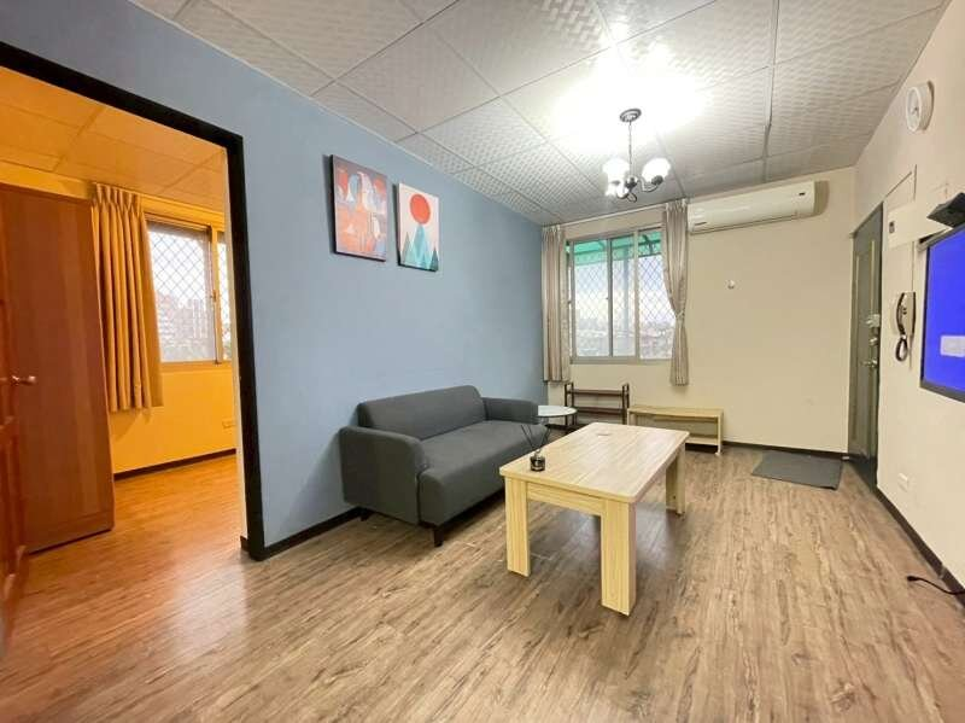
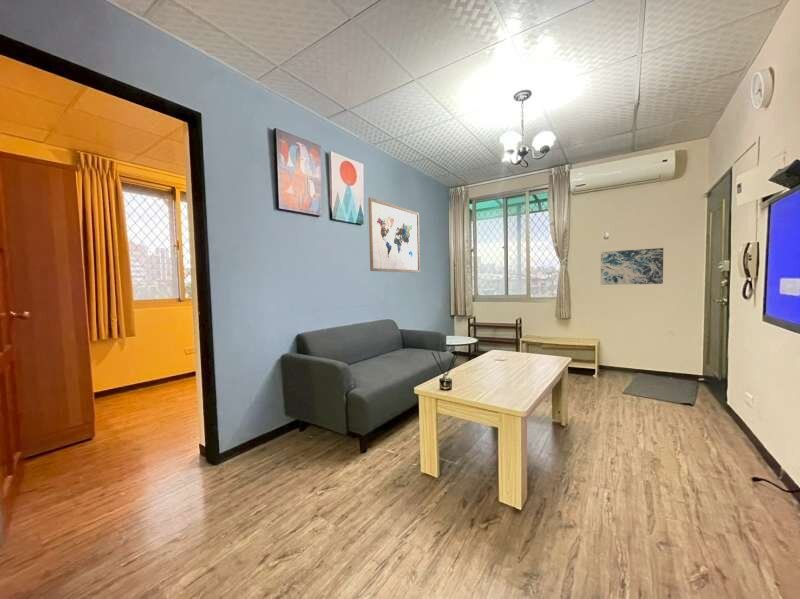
+ wall art (397, 239)
+ wall art (630, 267)
